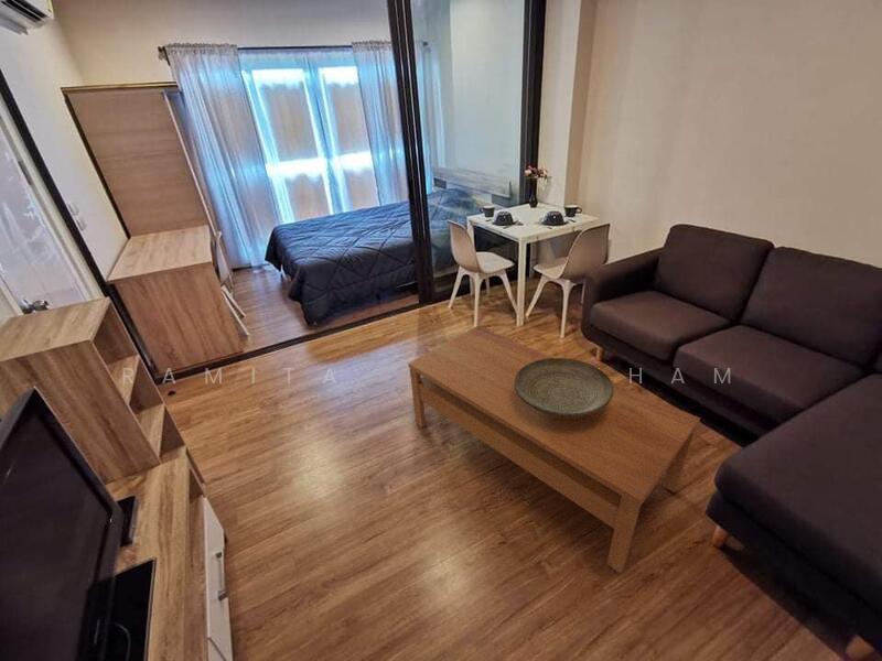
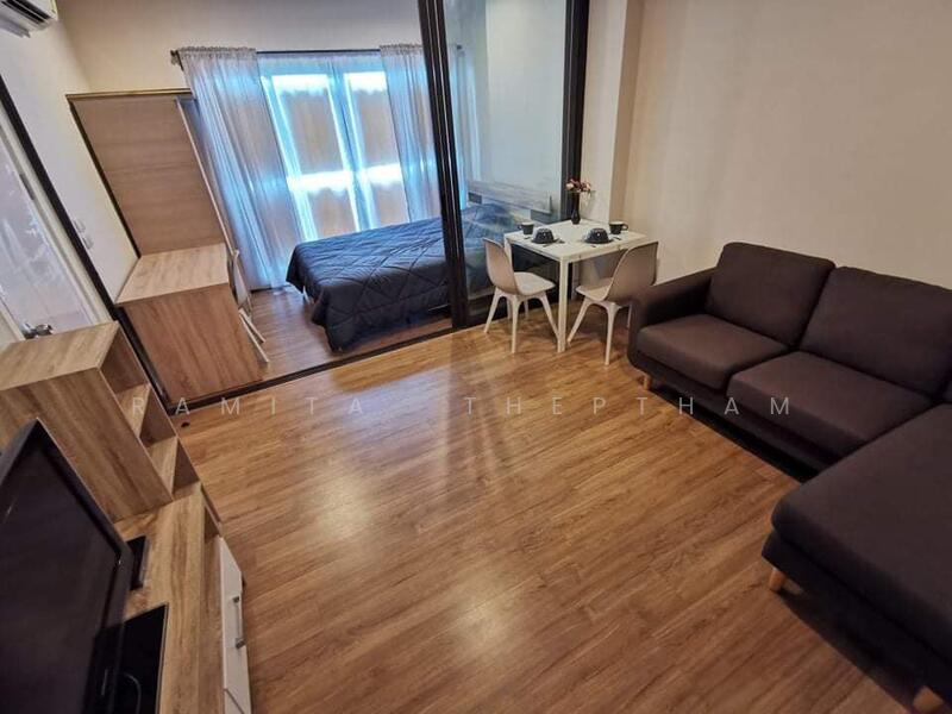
- decorative bowl (561, 391)
- coffee table (533, 421)
